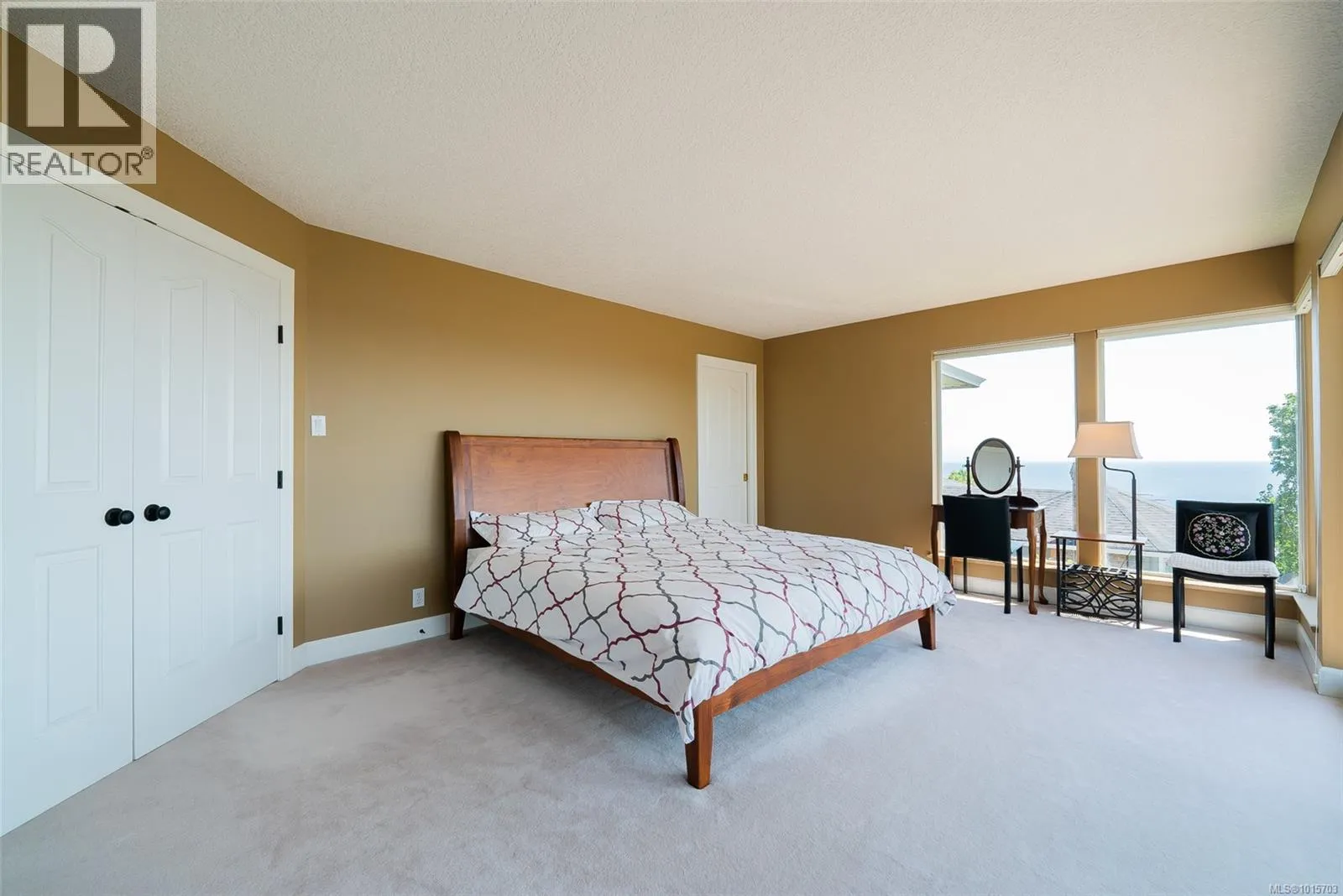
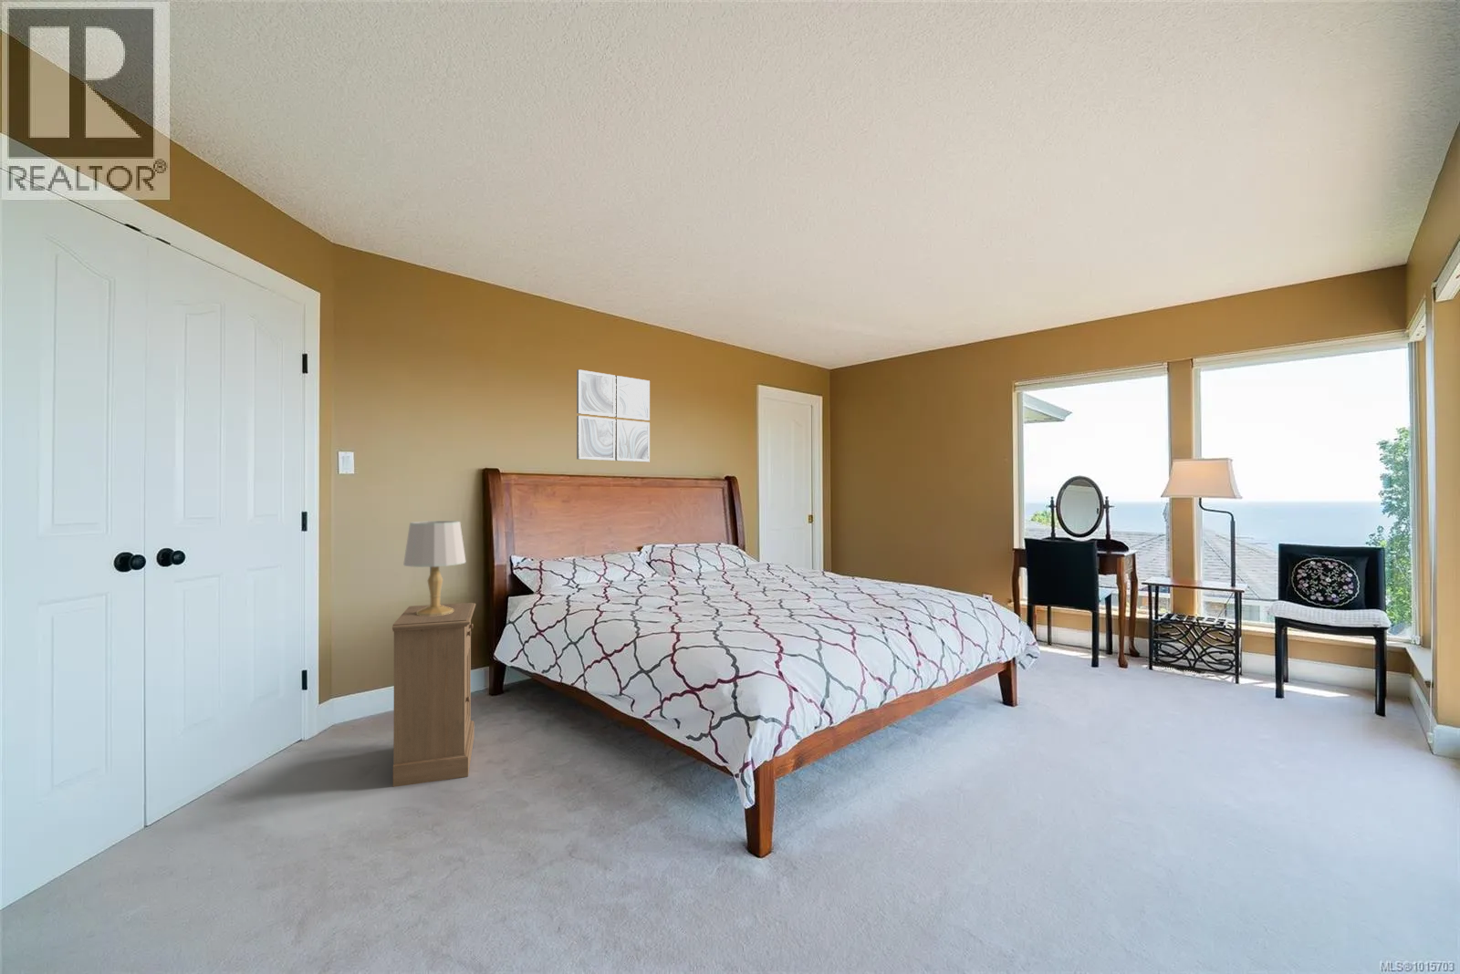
+ wall art (615, 416)
+ cabinet (437, 686)
+ table lamp (435, 566)
